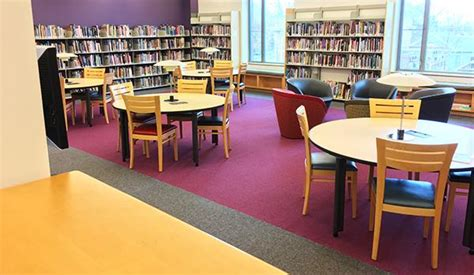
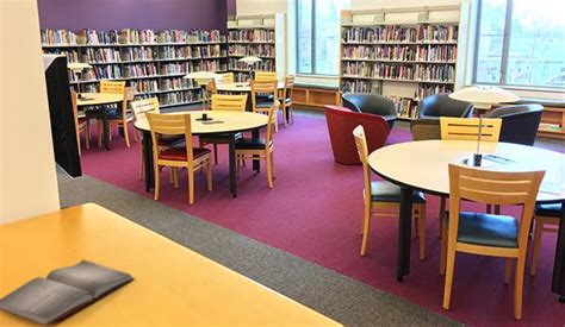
+ hardback book (67, 287)
